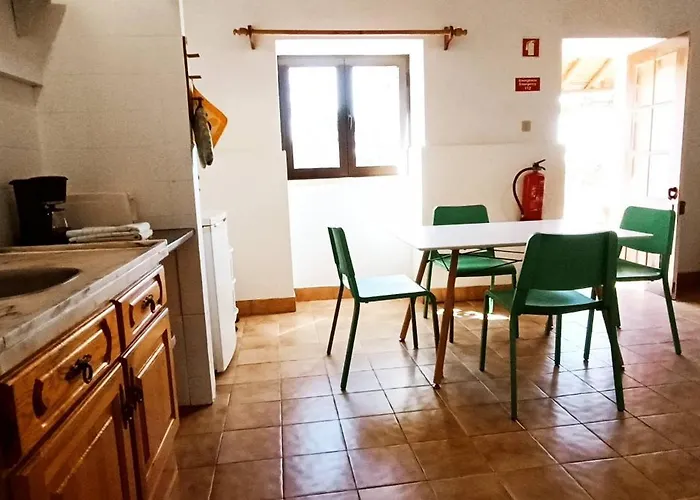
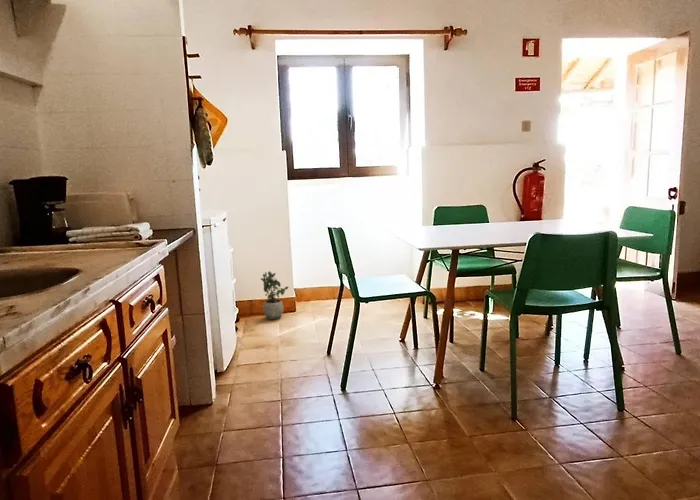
+ potted plant (275, 294)
